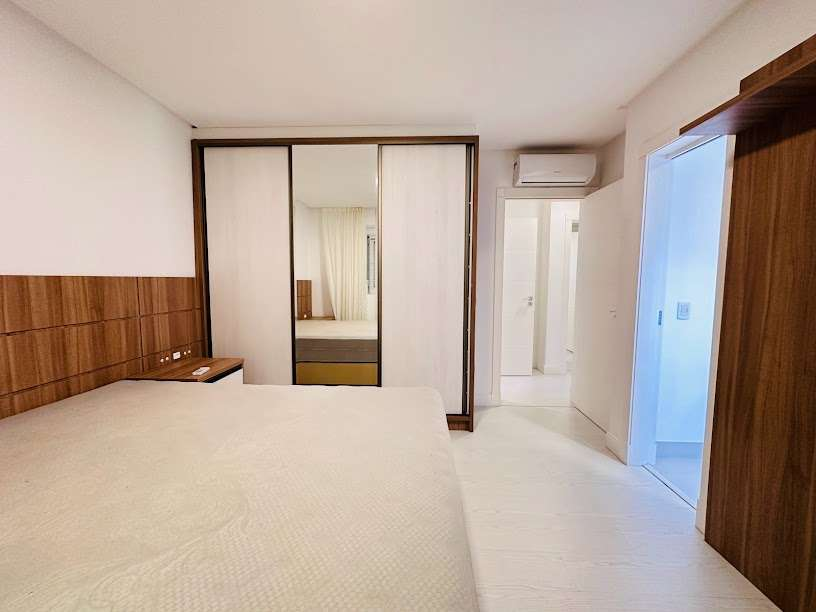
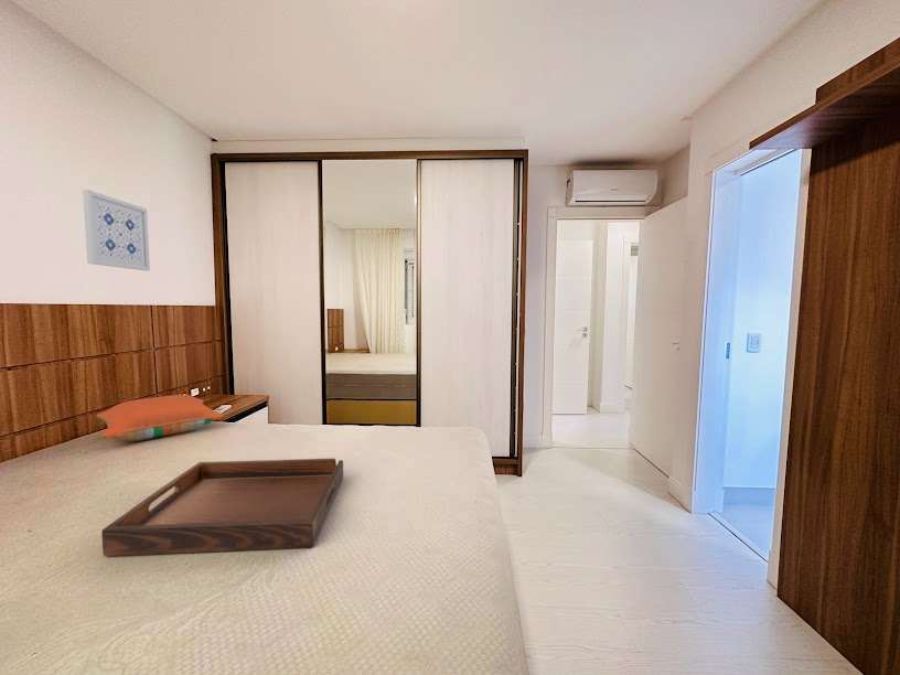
+ pillow (159, 415)
+ serving tray (247, 497)
+ wall art (119, 234)
